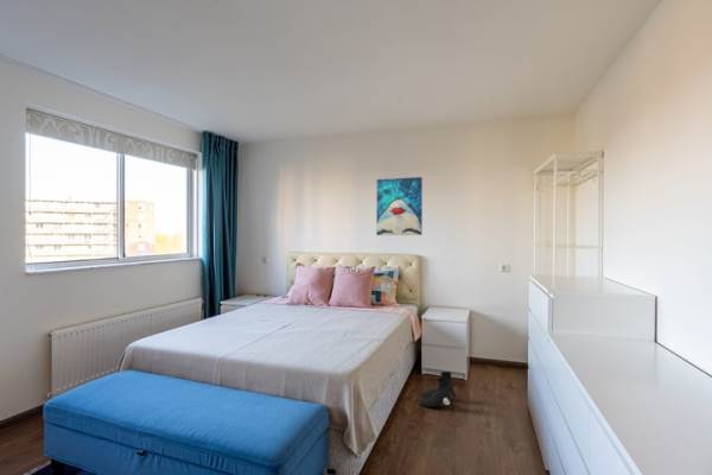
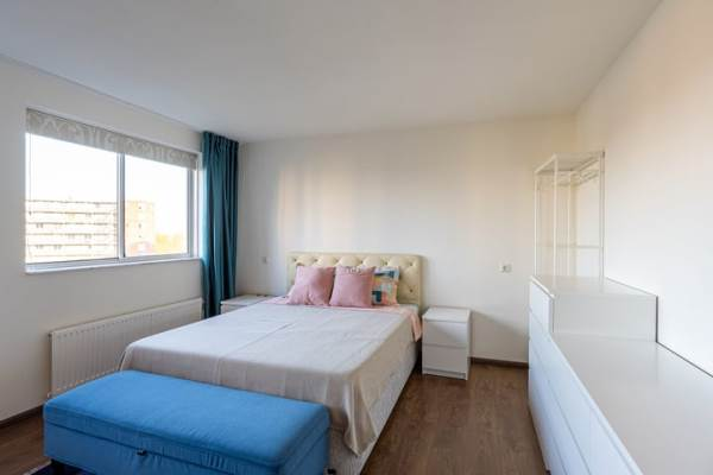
- wall art (399, 207)
- boots (437, 387)
